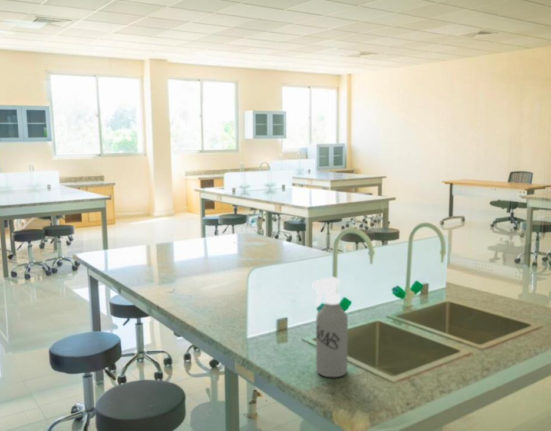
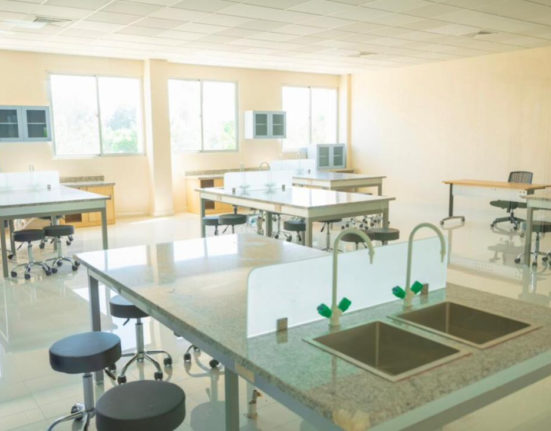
- spray bottle (328, 326)
